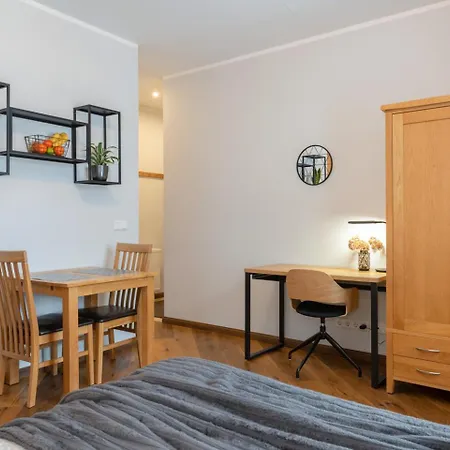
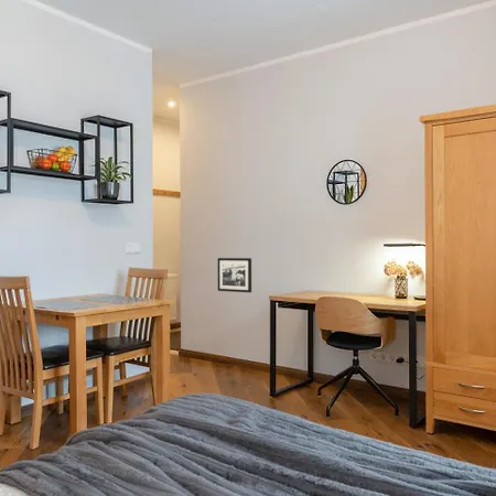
+ picture frame (234, 274)
